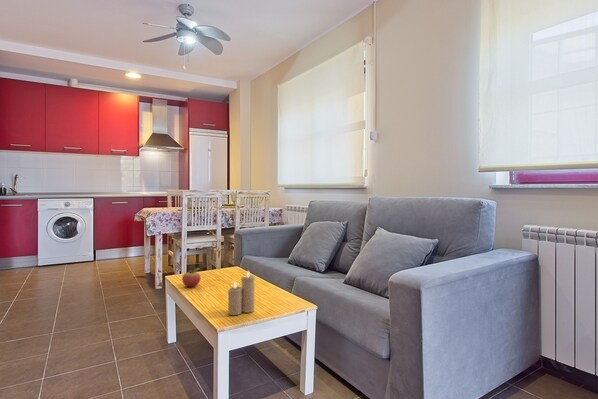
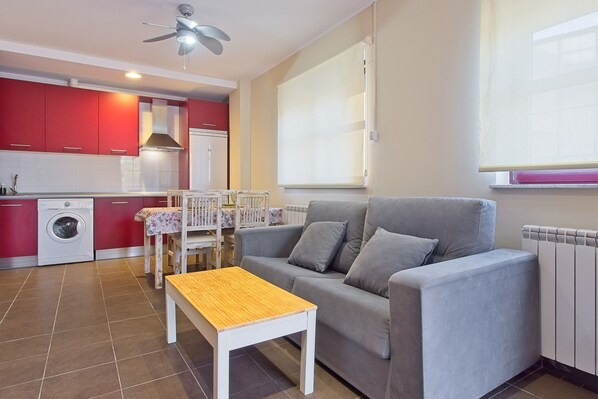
- candle (241, 291)
- fruit (191, 277)
